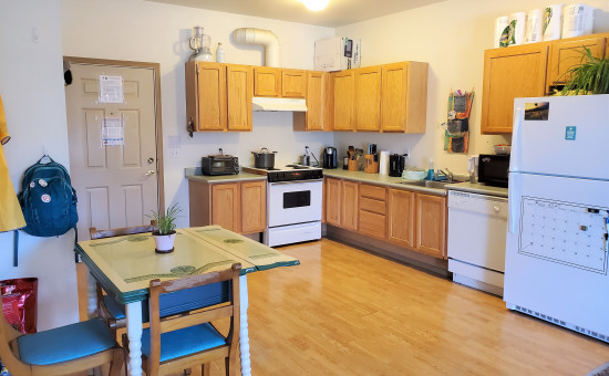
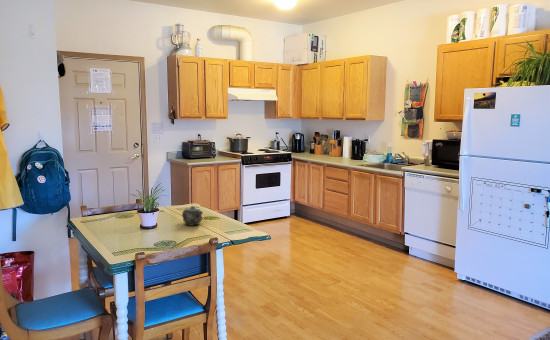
+ chinaware (192, 215)
